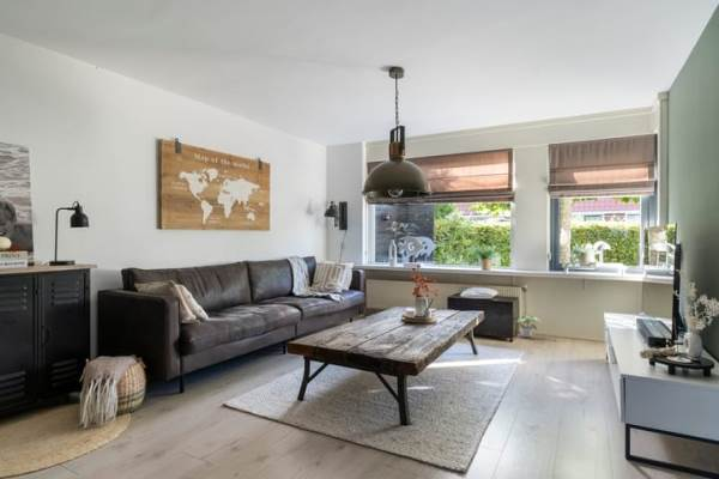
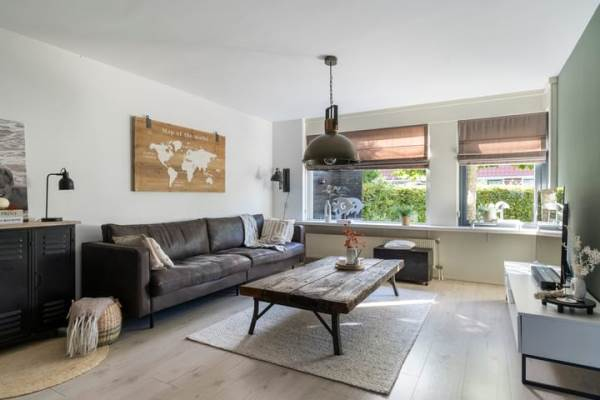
- potted plant (527, 326)
